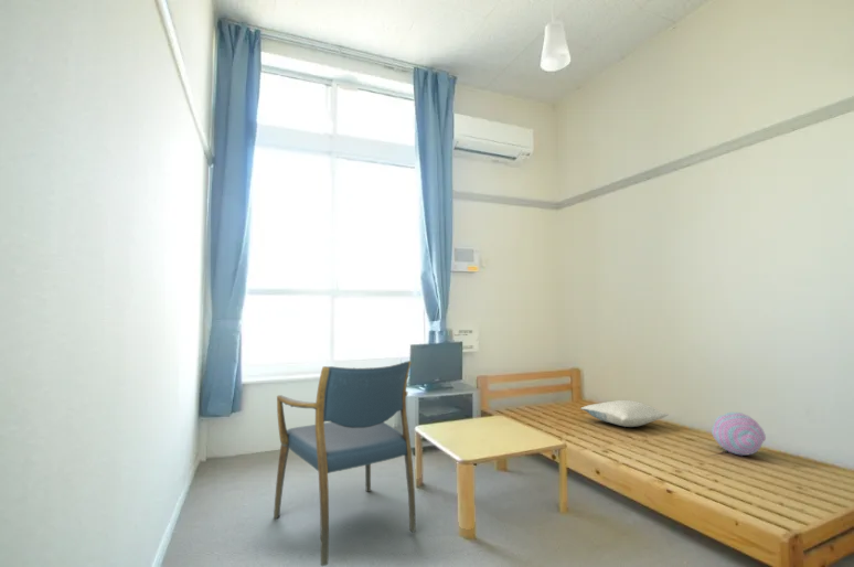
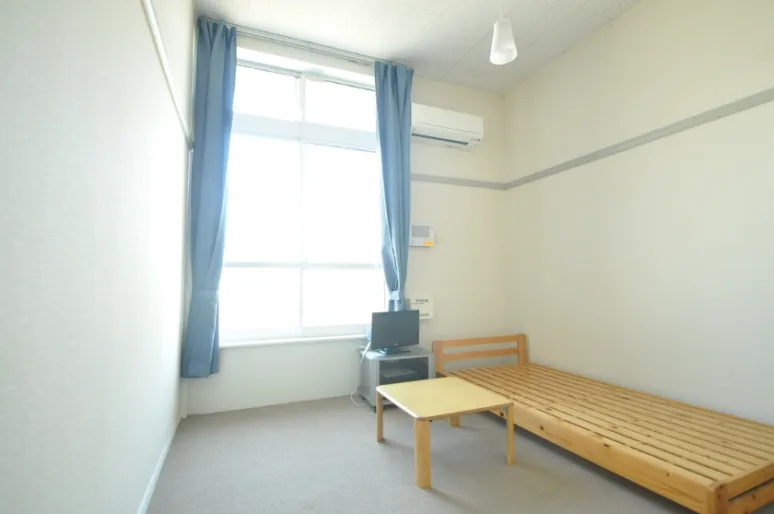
- cushion (738, 434)
- pillow (622, 411)
- armchair (344, 439)
